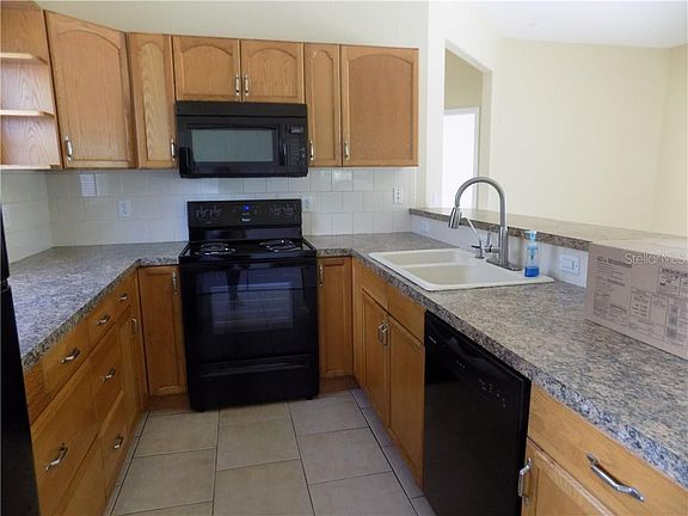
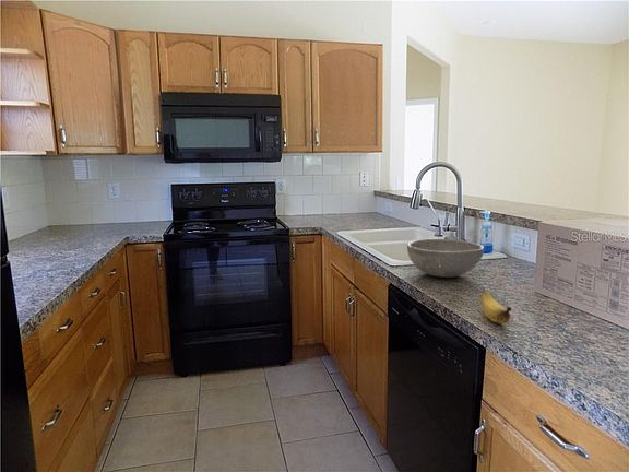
+ banana (495, 307)
+ bowl (444, 259)
